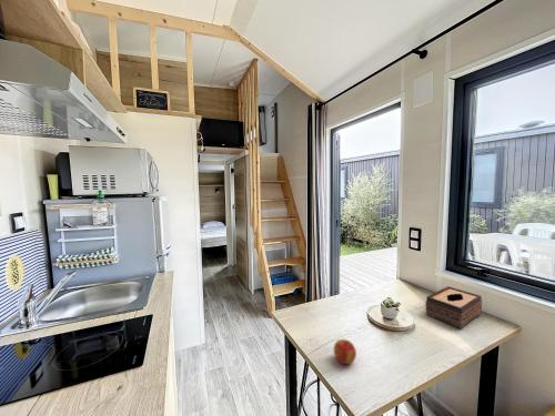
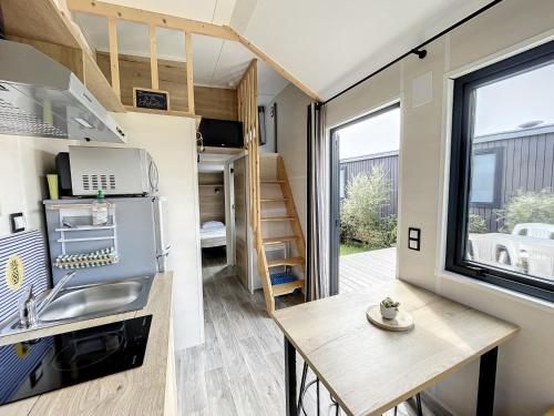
- apple (344, 351)
- tissue box (453, 305)
